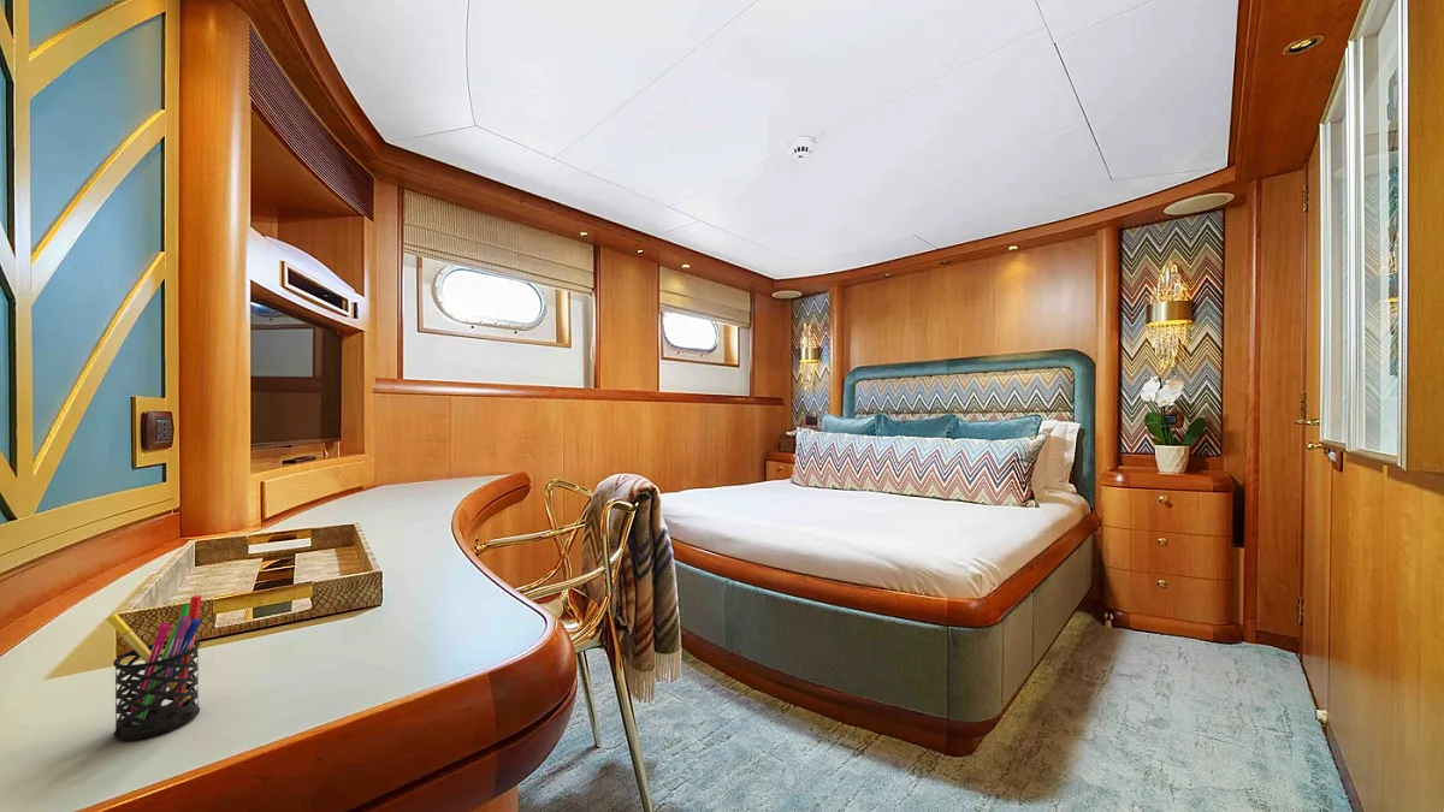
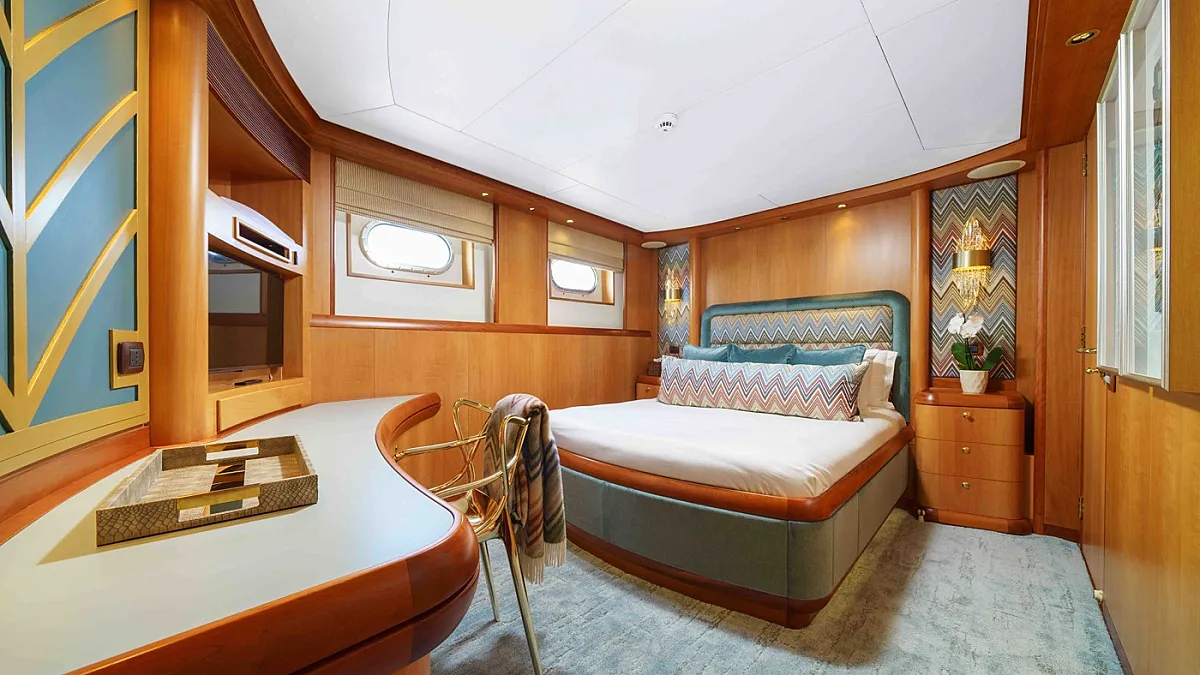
- pen holder (167, 657)
